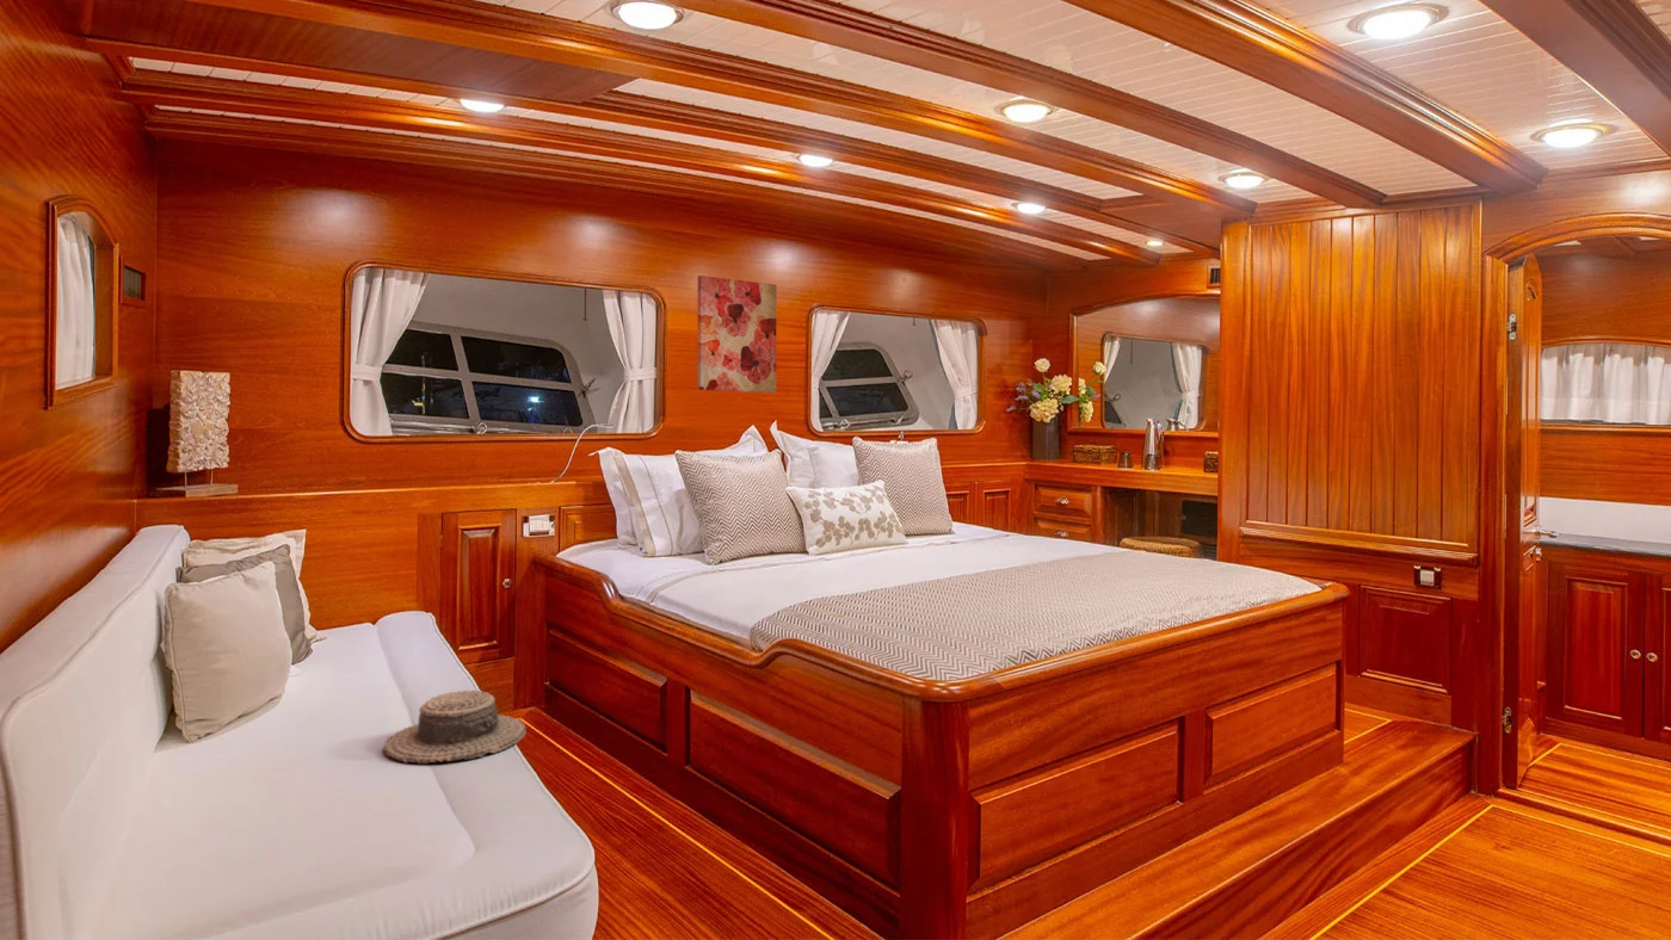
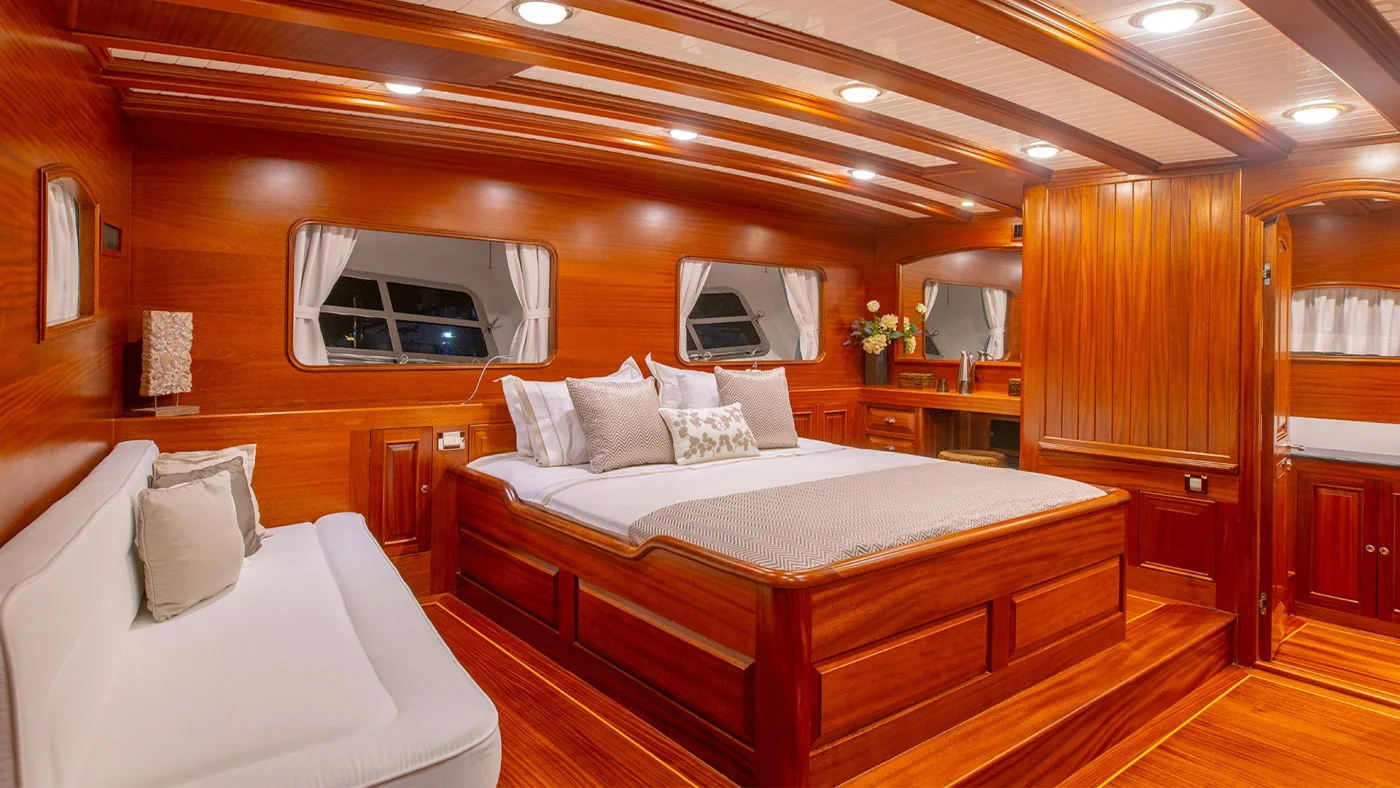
- wall art (738, 335)
- boater hat (455, 705)
